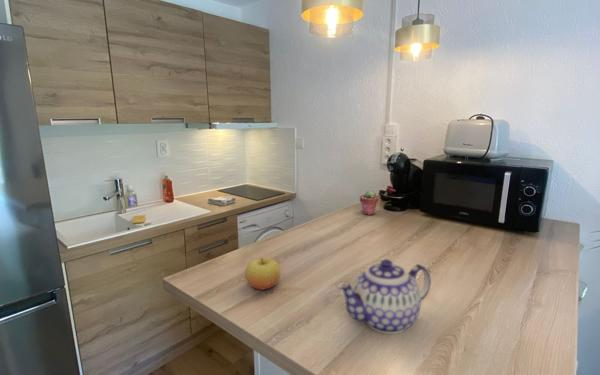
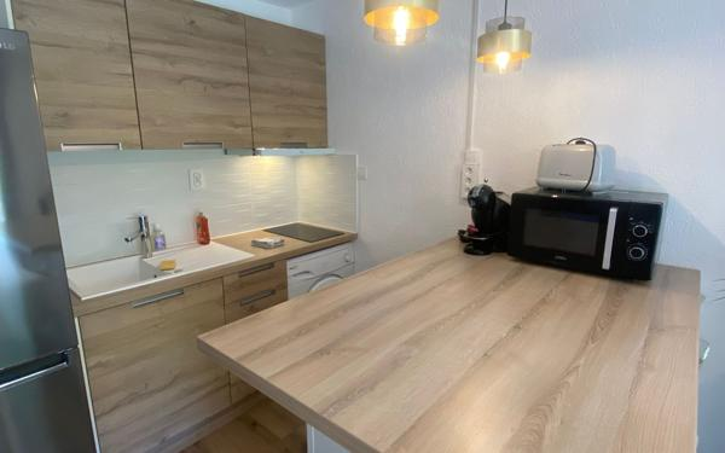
- teapot (386, 290)
- potted succulent (368, 201)
- apple (263, 272)
